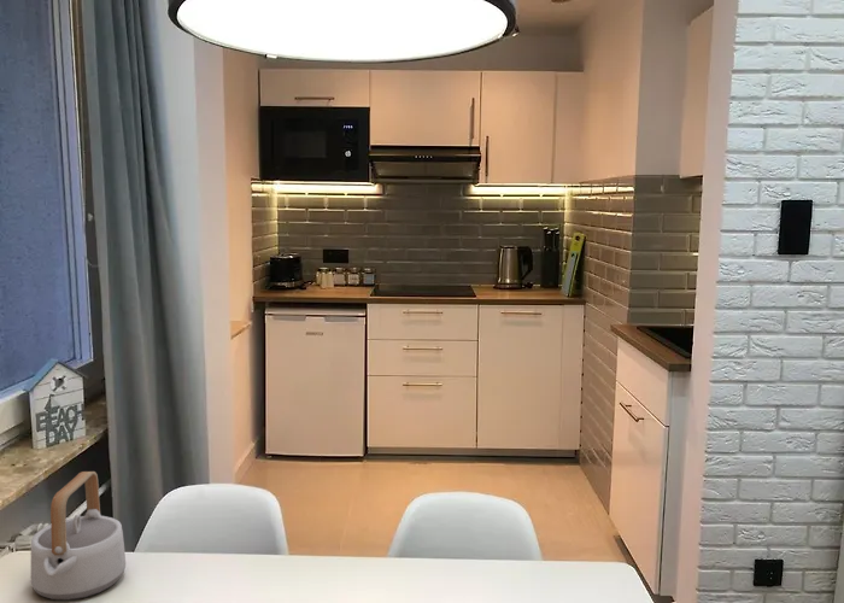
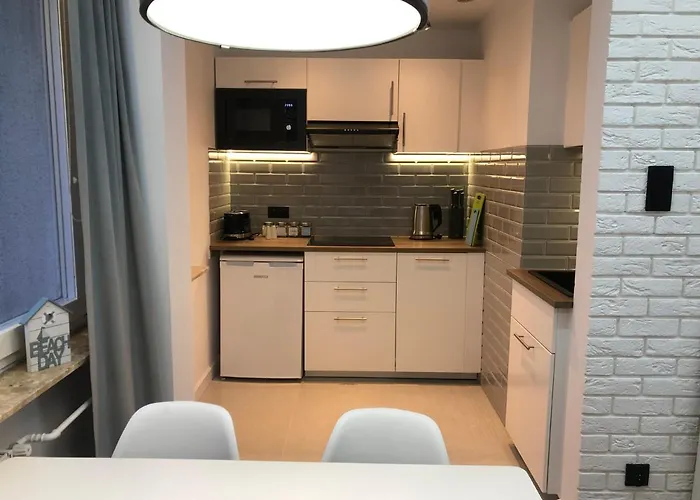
- teapot (74, 535)
